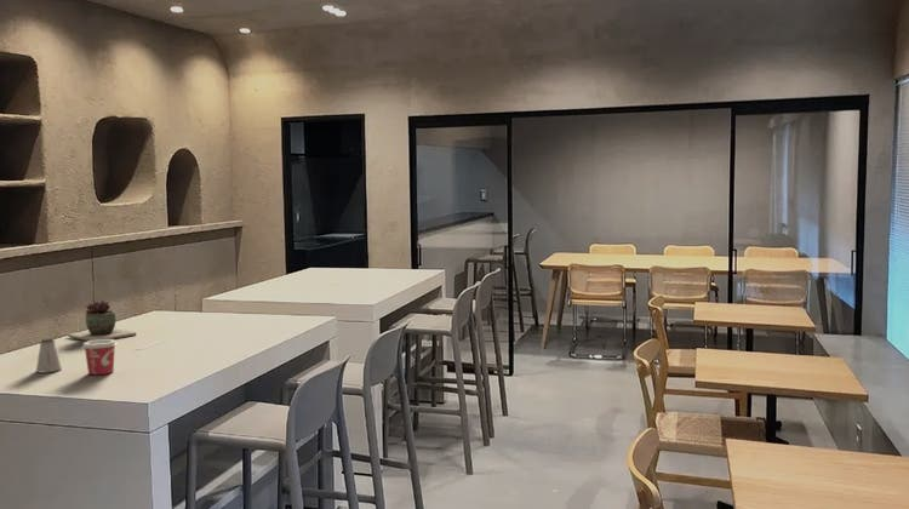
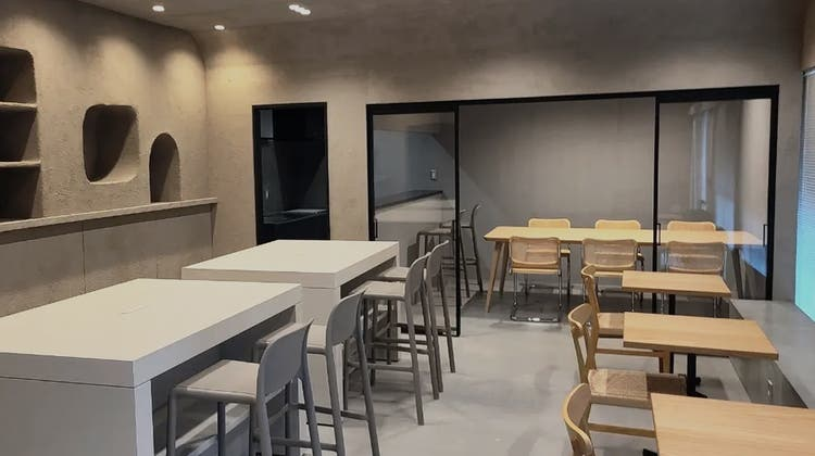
- cup (99, 356)
- saltshaker (47, 354)
- succulent plant (101, 318)
